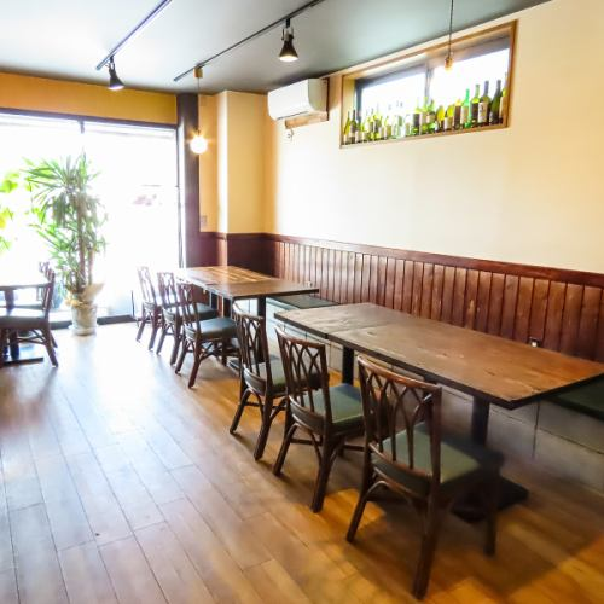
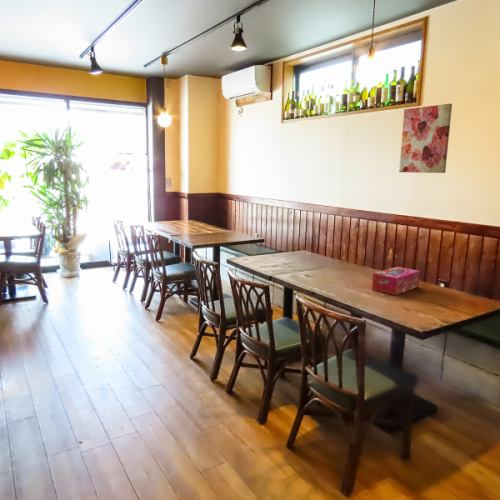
+ tissue box (396, 280)
+ wall art (424, 140)
